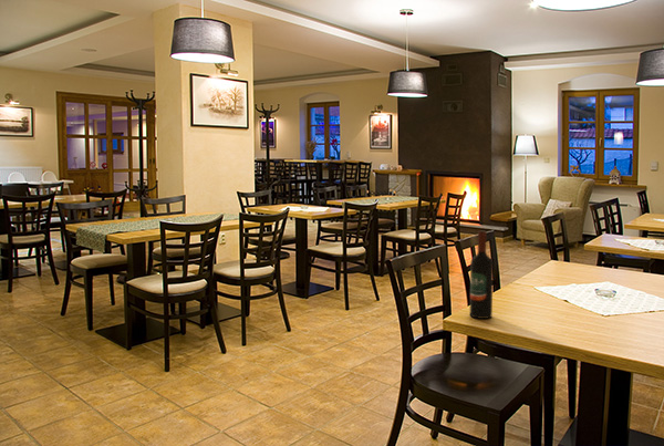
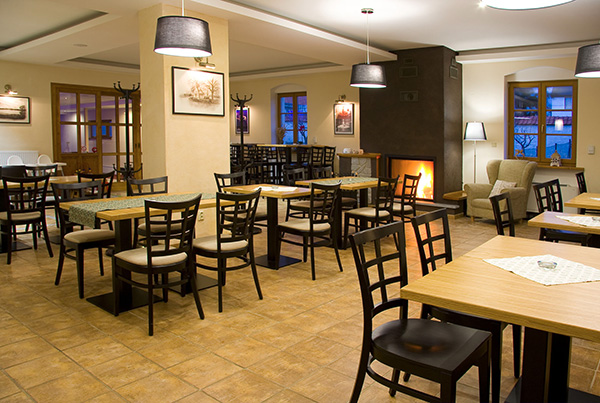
- wine bottle (481, 273)
